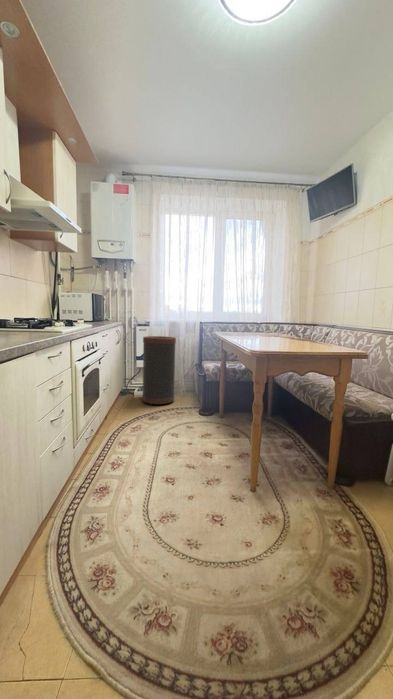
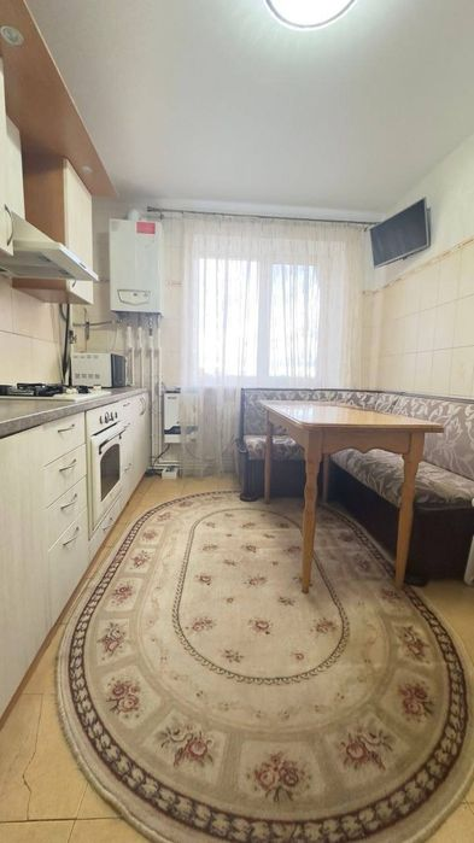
- trash can (159, 369)
